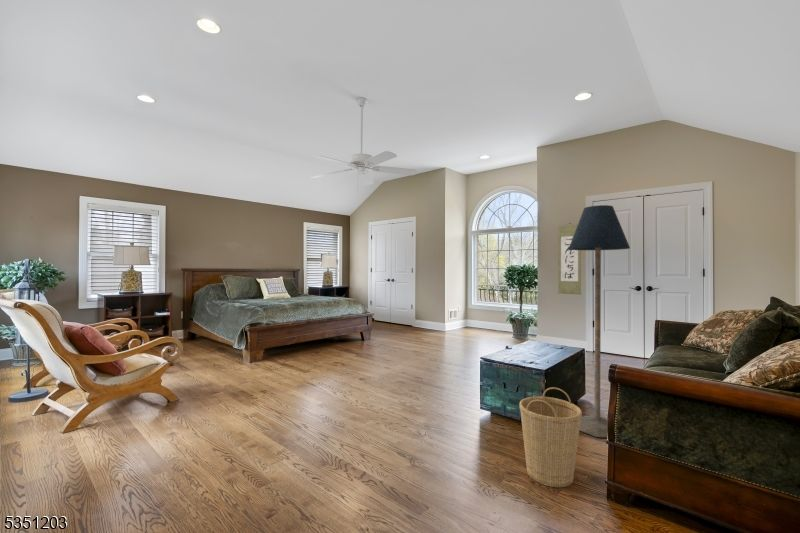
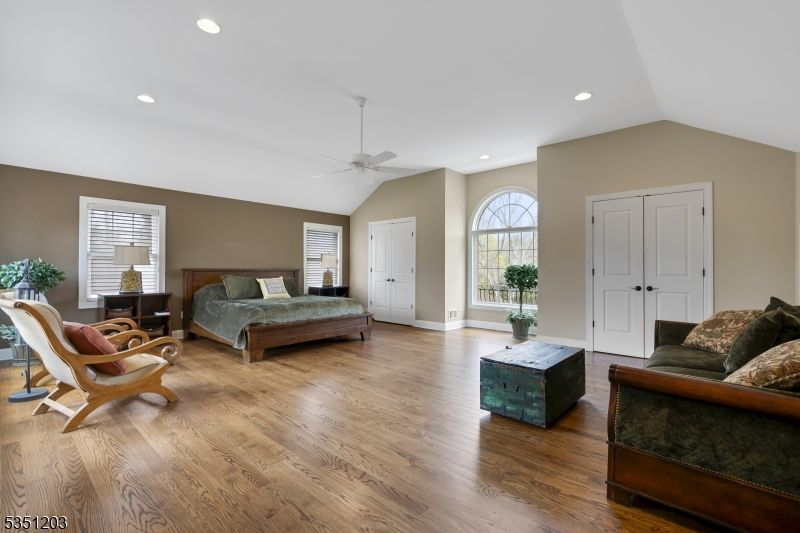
- floor lamp (597, 317)
- wall scroll (569, 258)
- basket (549, 433)
